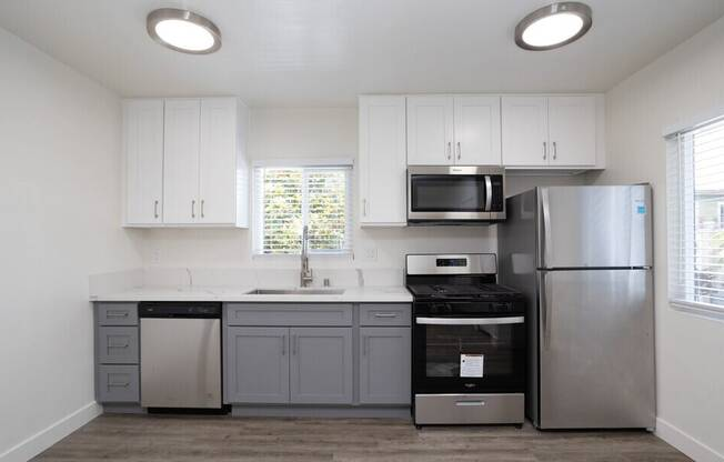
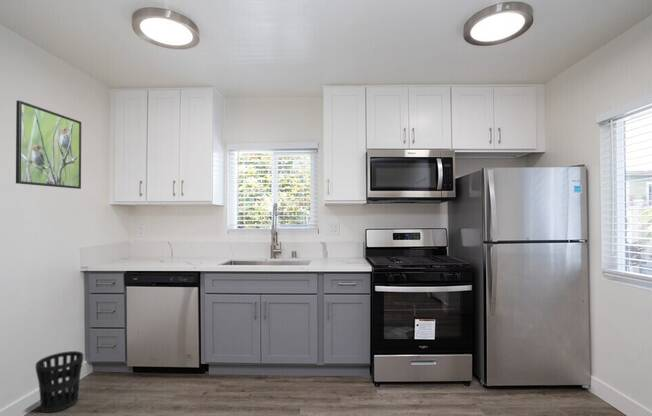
+ wastebasket (60, 382)
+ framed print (52, 149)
